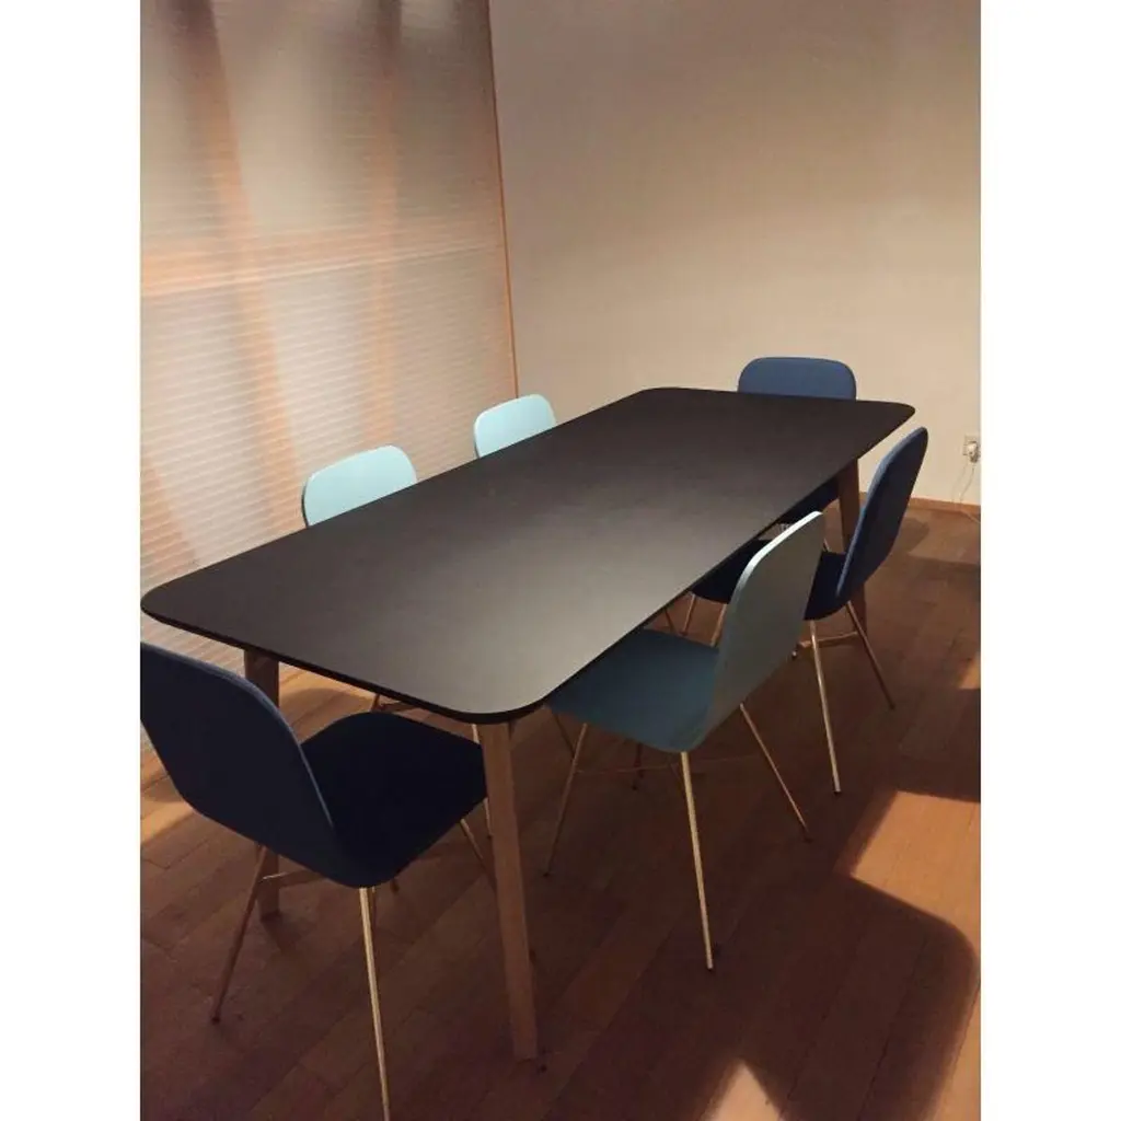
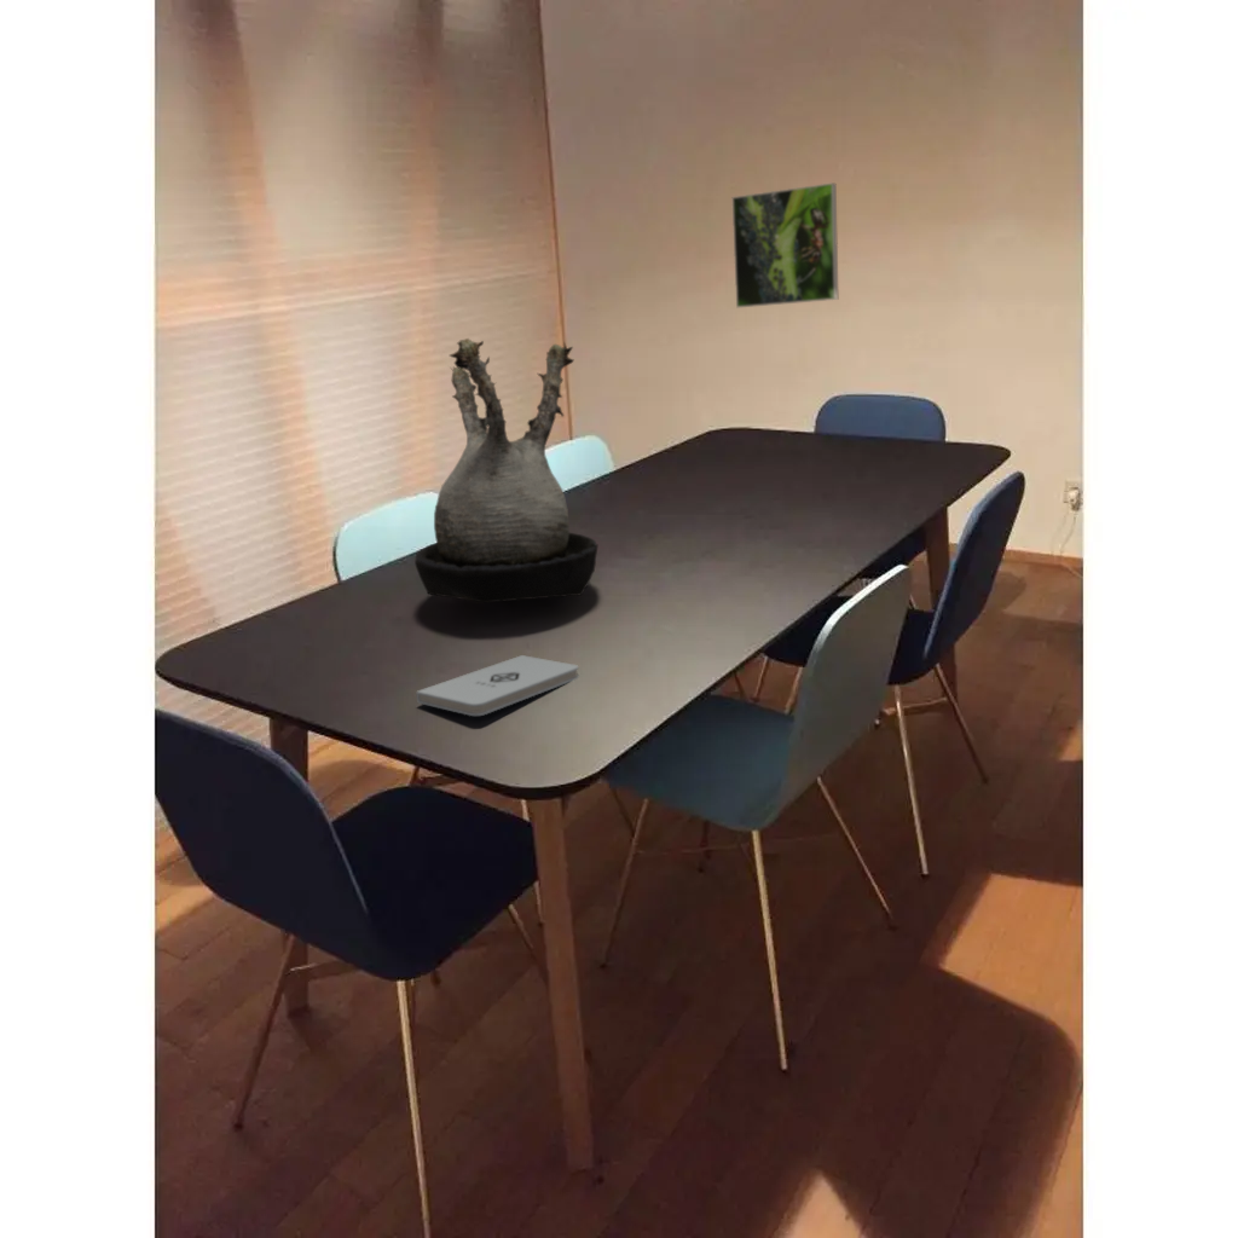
+ notepad (501, 683)
+ plant (498, 472)
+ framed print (783, 247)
